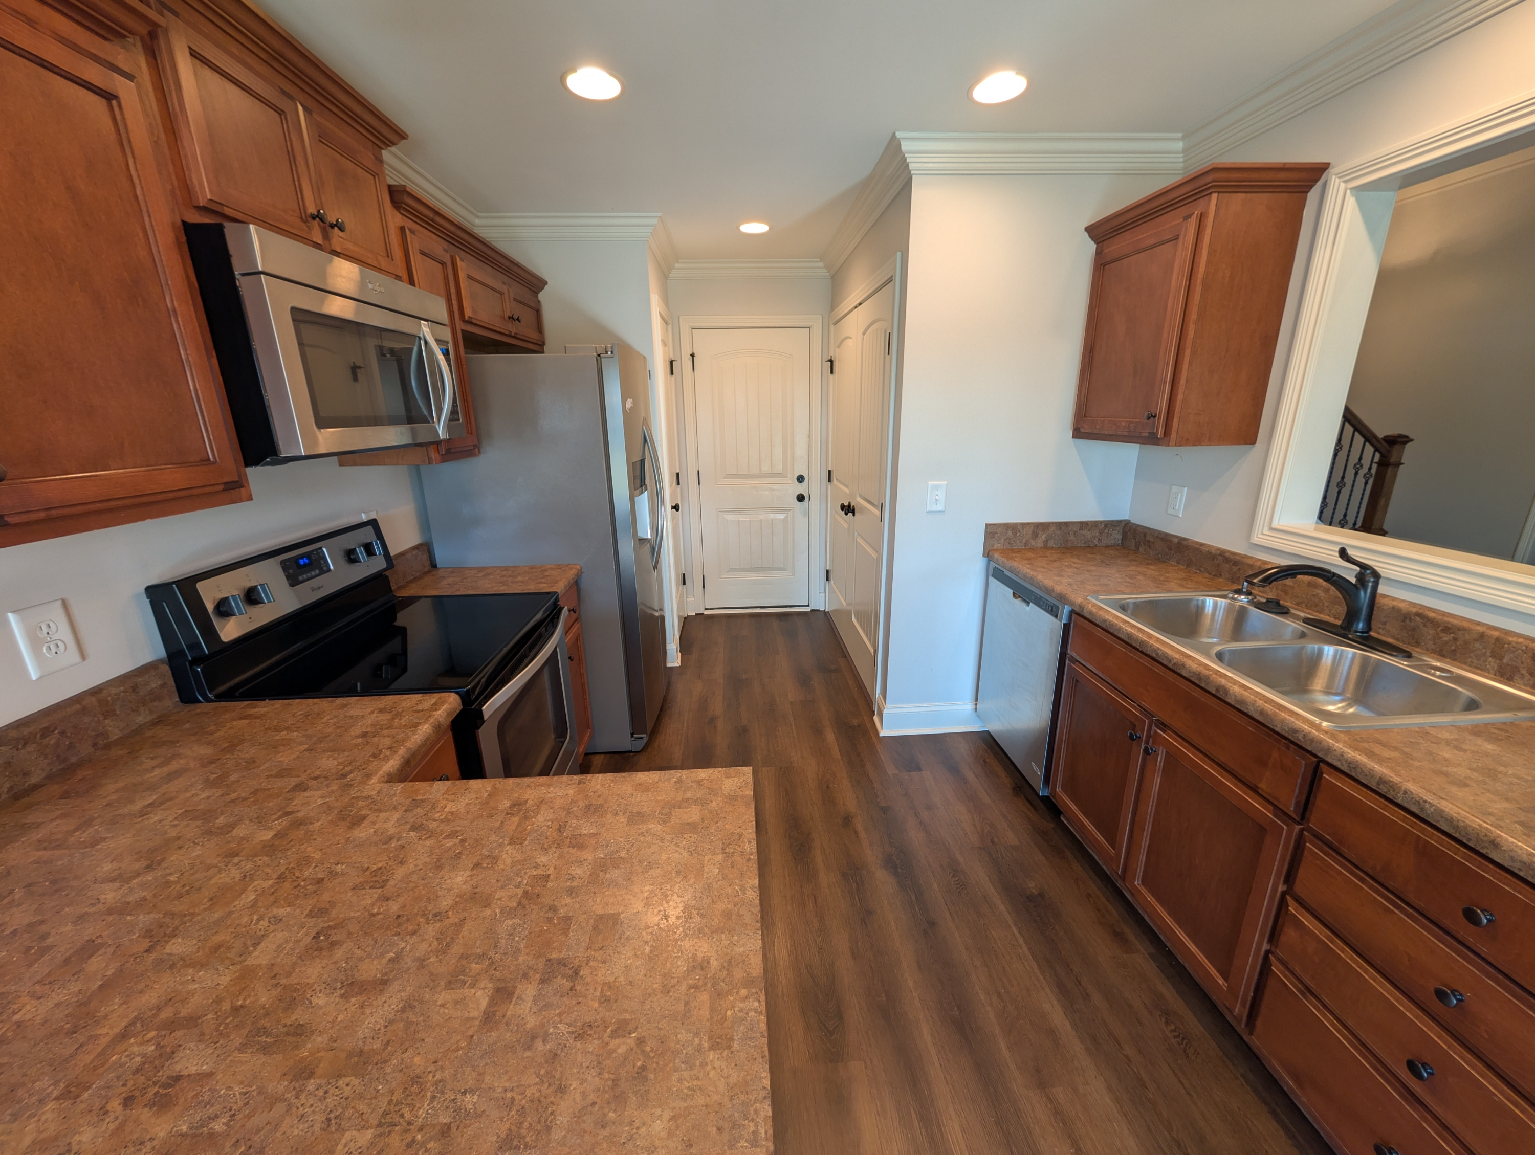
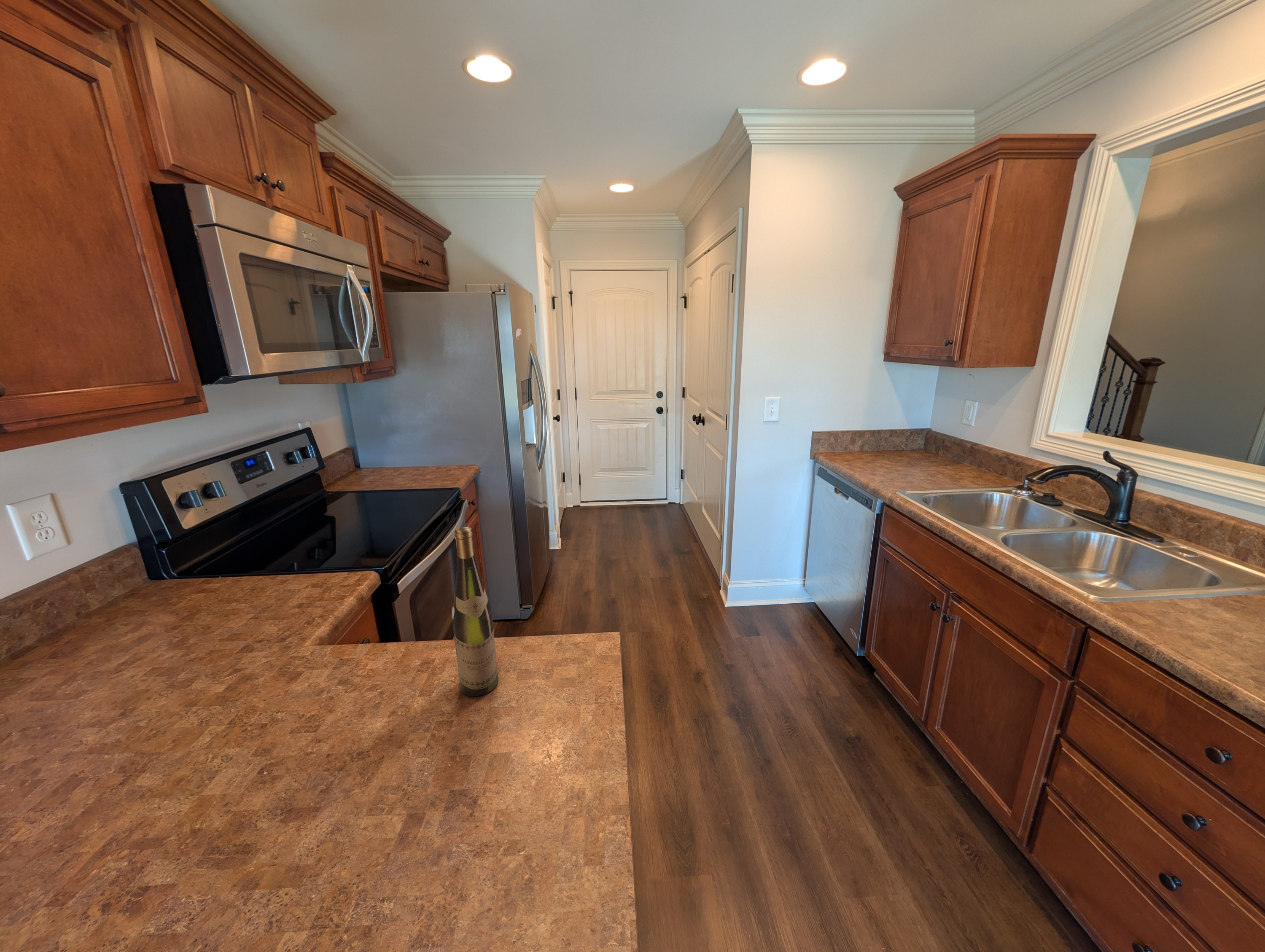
+ wine bottle (471, 610)
